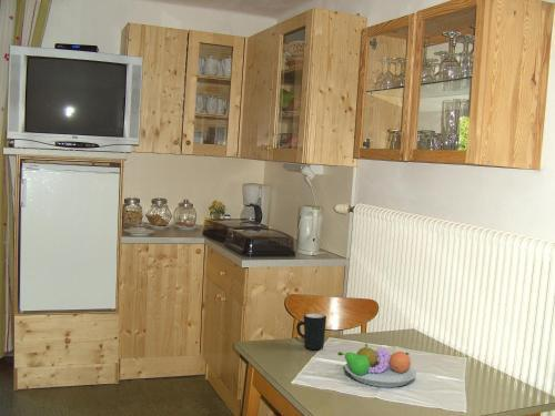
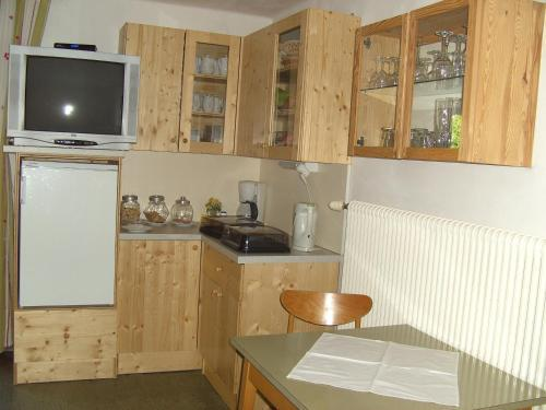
- mug (310, 331)
- fruit bowl (377, 362)
